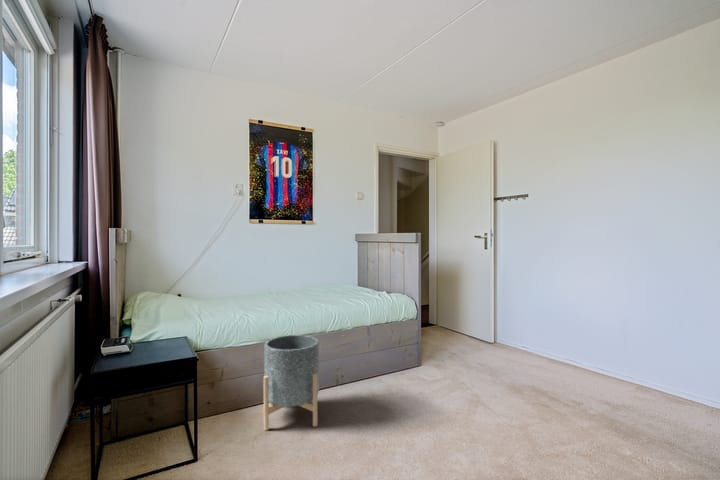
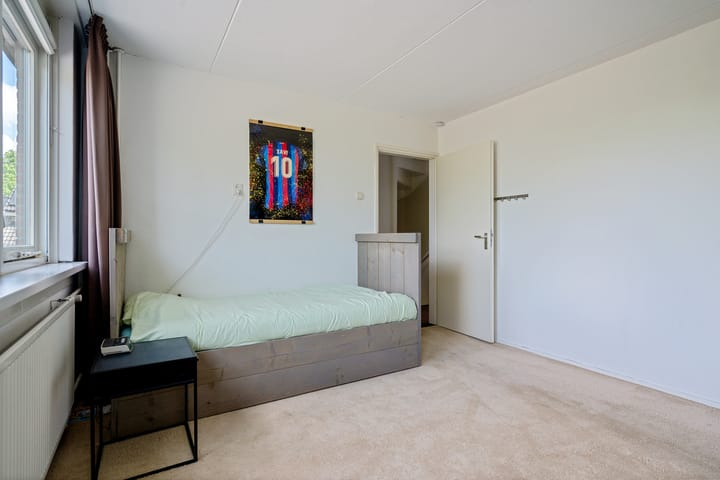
- planter (292, 378)
